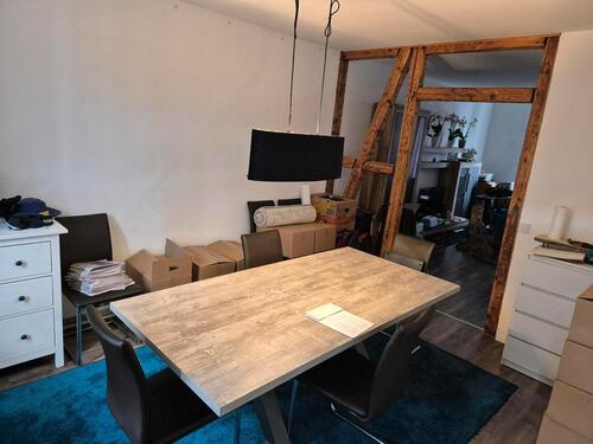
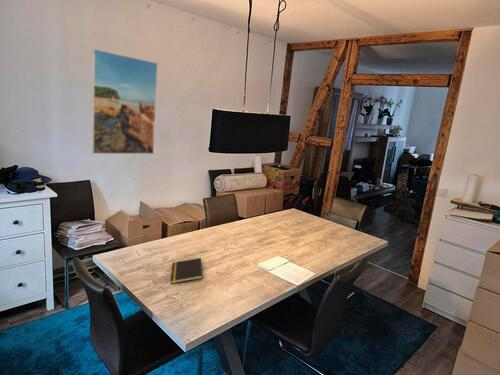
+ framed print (125, 106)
+ notepad (186, 269)
